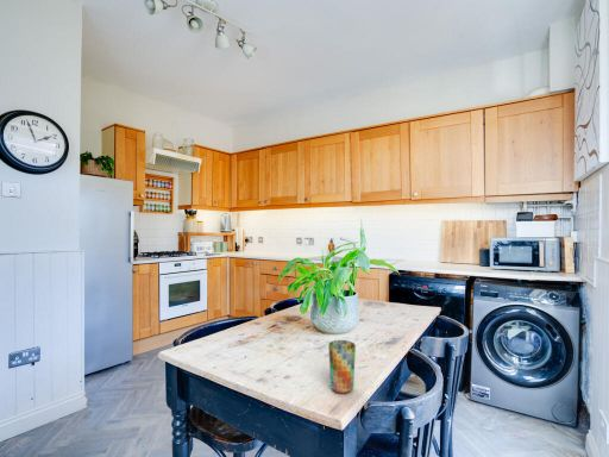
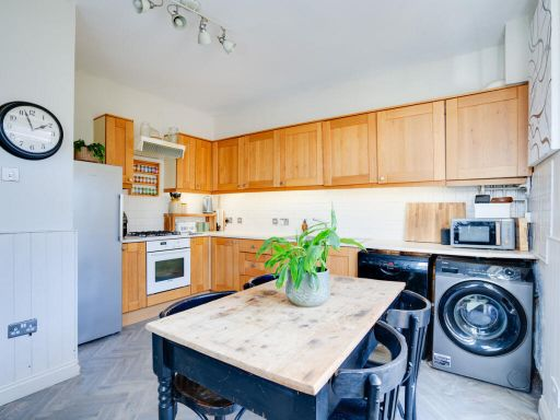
- cup (341, 367)
